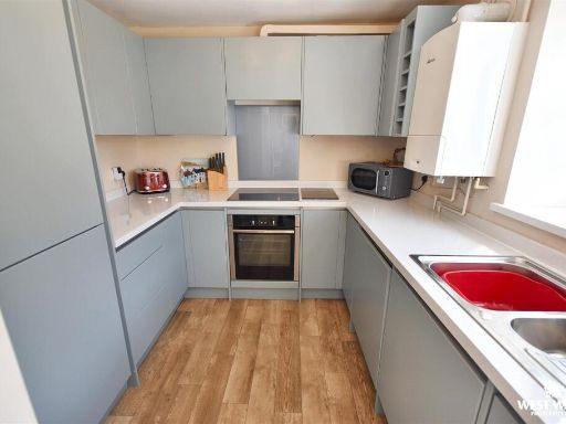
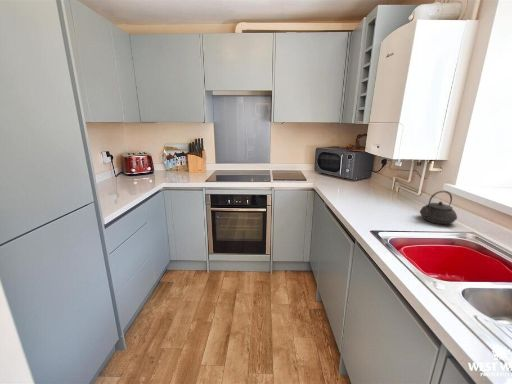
+ teapot (437, 206)
